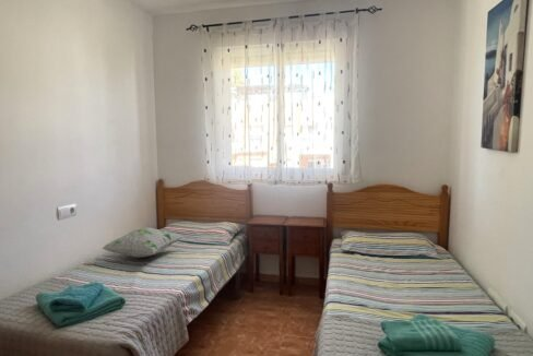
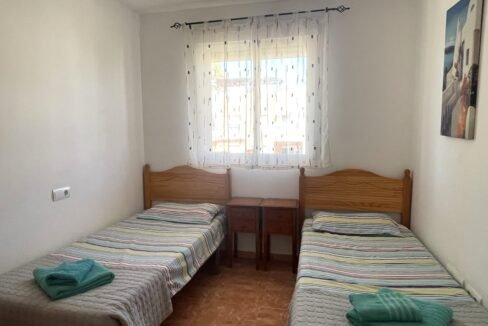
- decorative pillow (144, 241)
